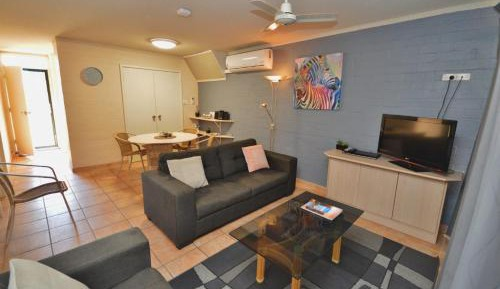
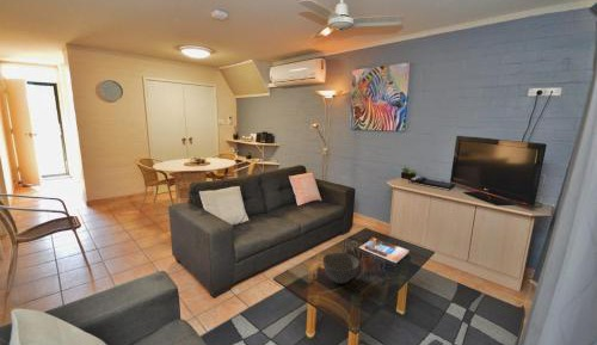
+ bowl (339, 270)
